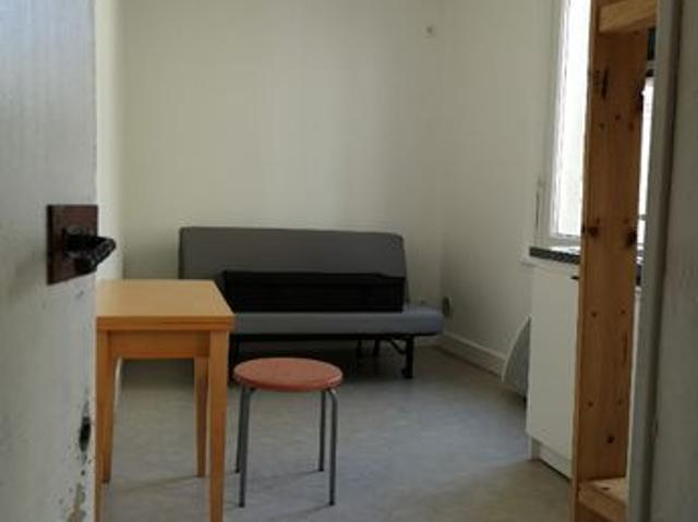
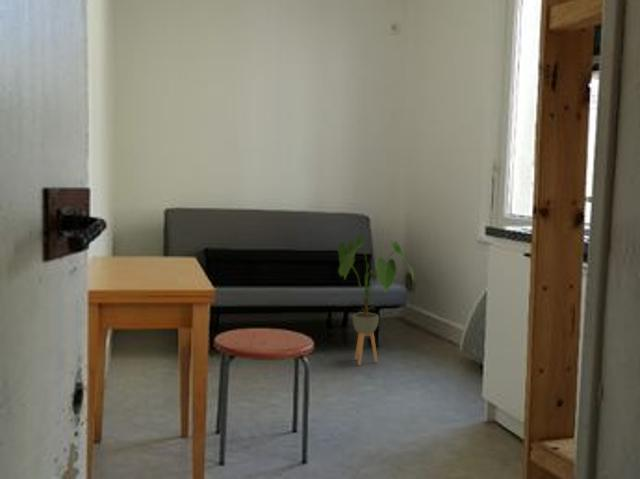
+ house plant (369, 300)
